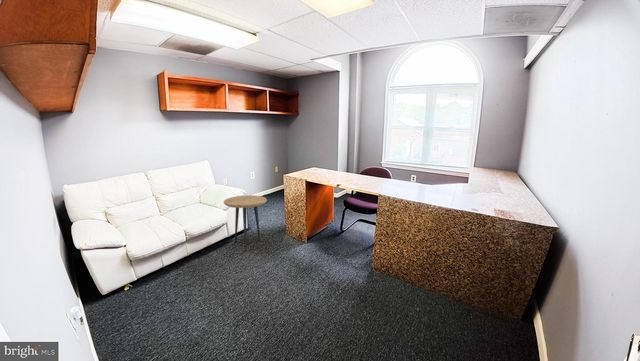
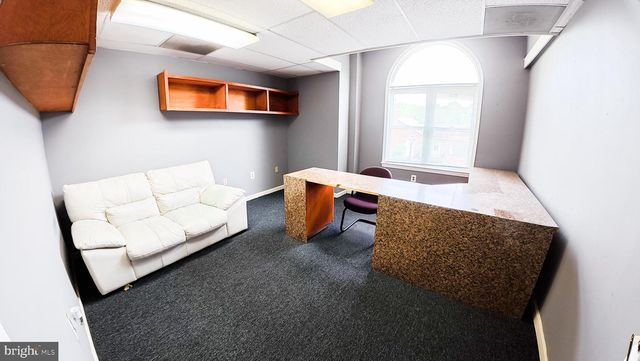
- side table (246, 222)
